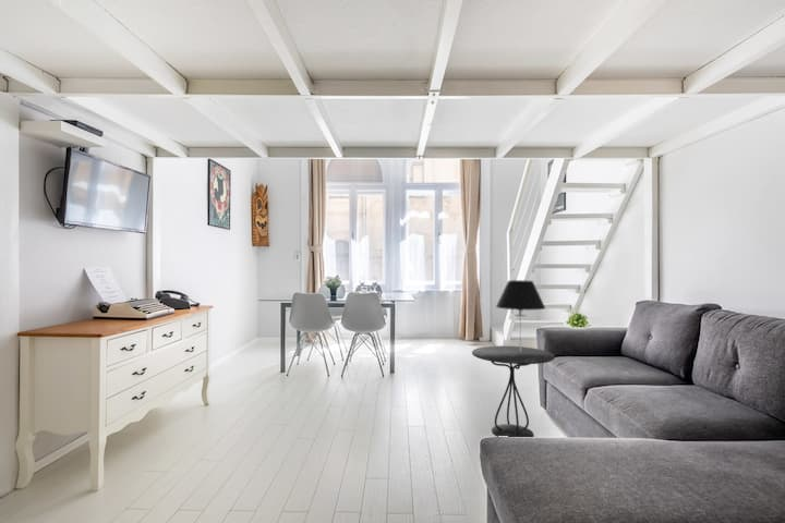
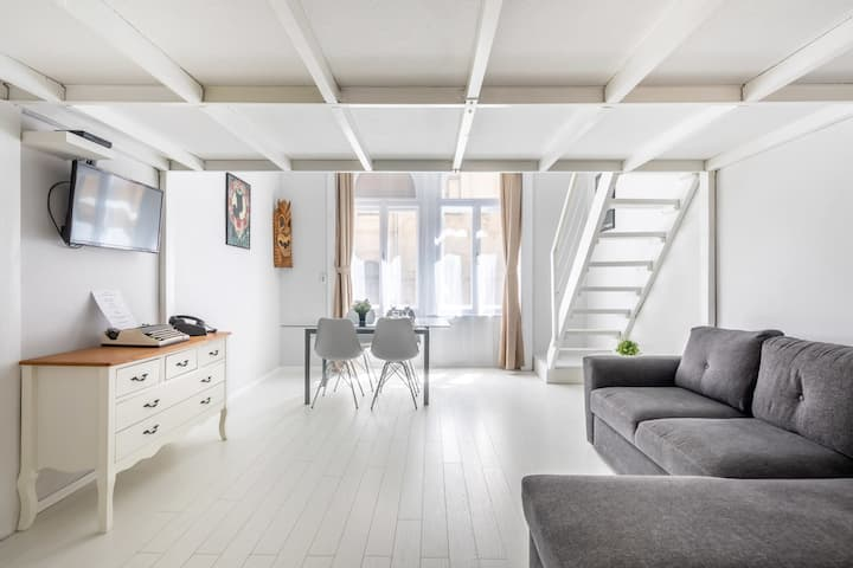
- side table (510, 392)
- table lamp (520, 315)
